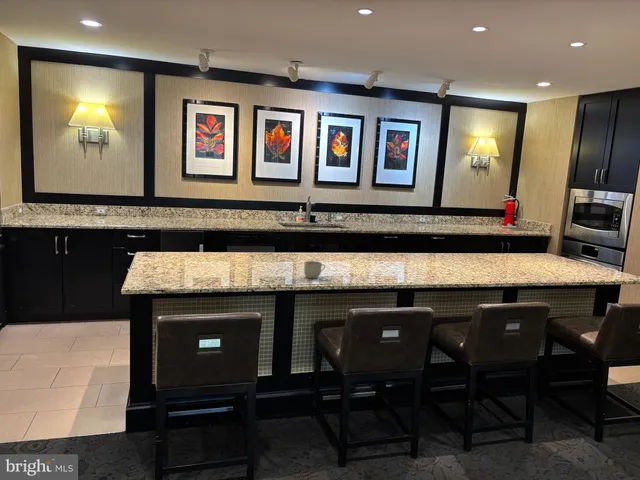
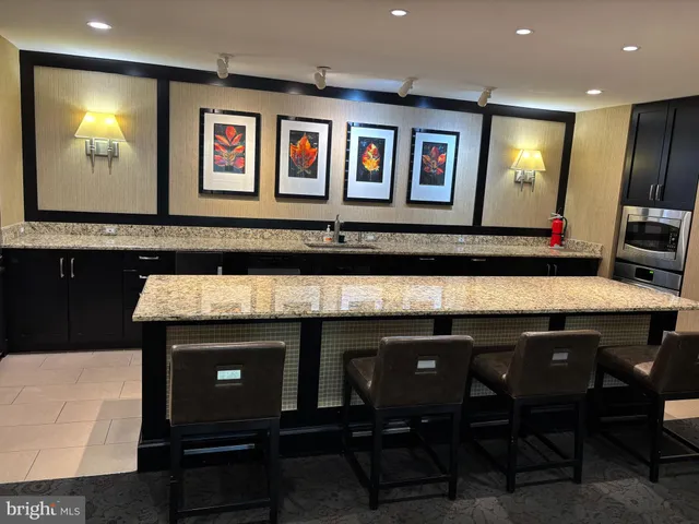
- mug (314, 269)
